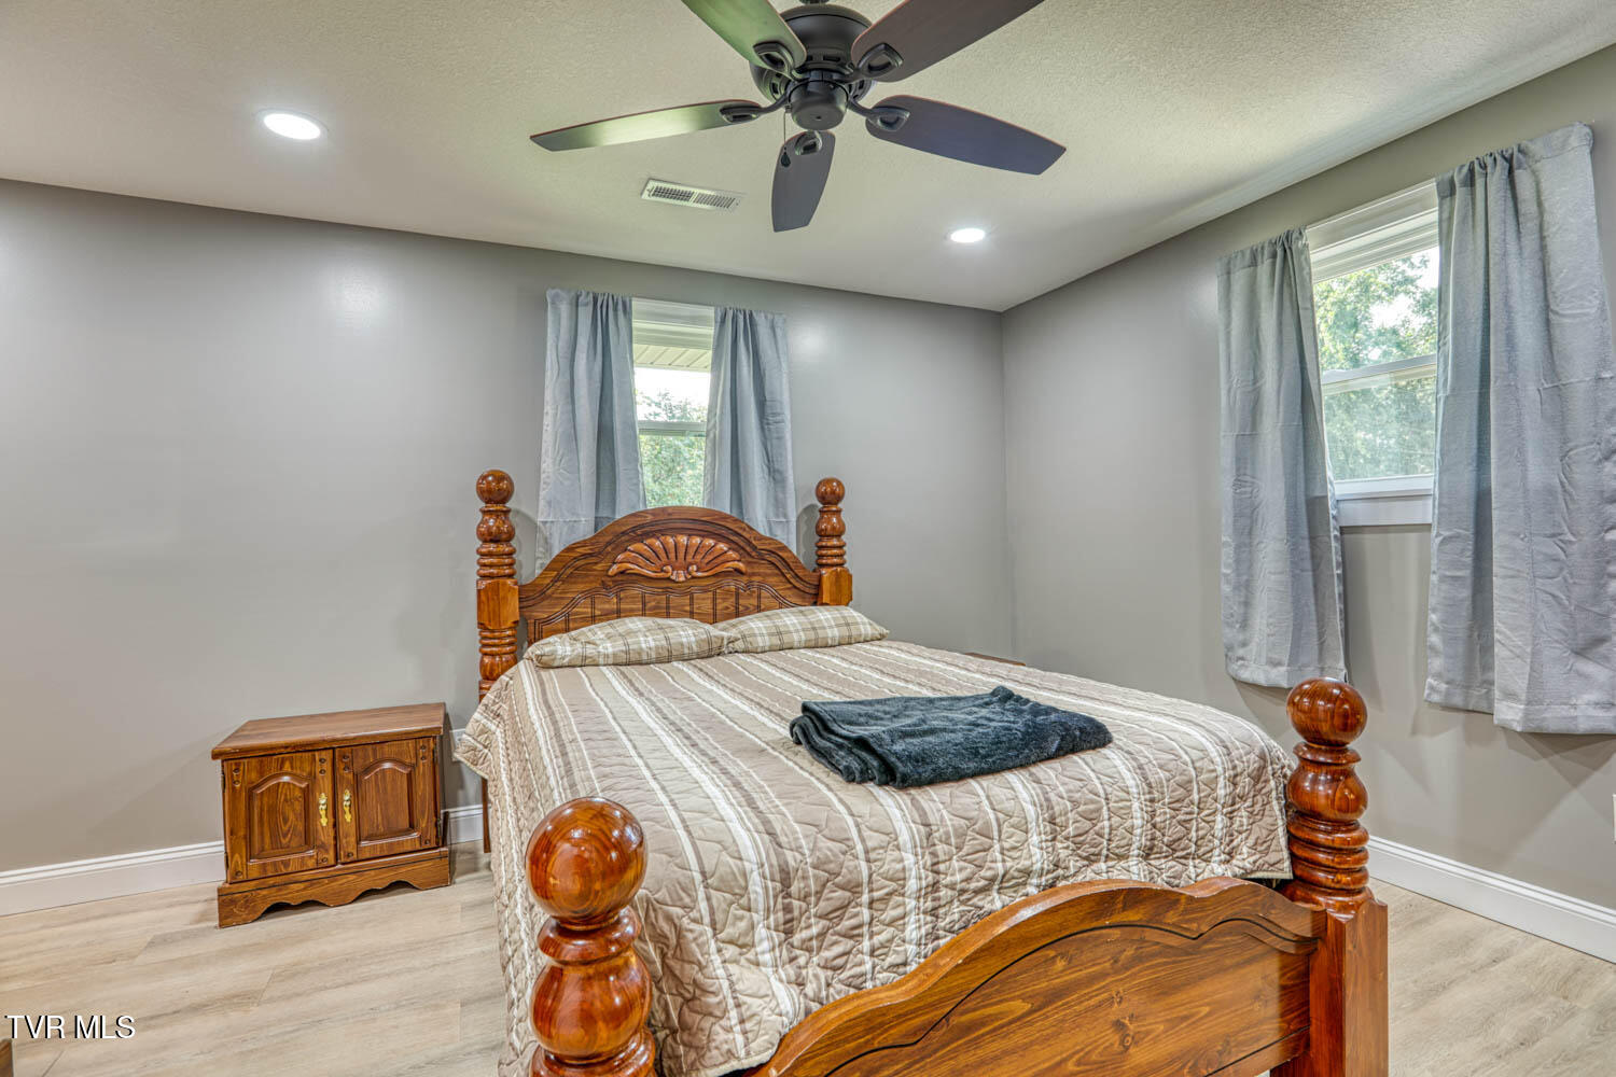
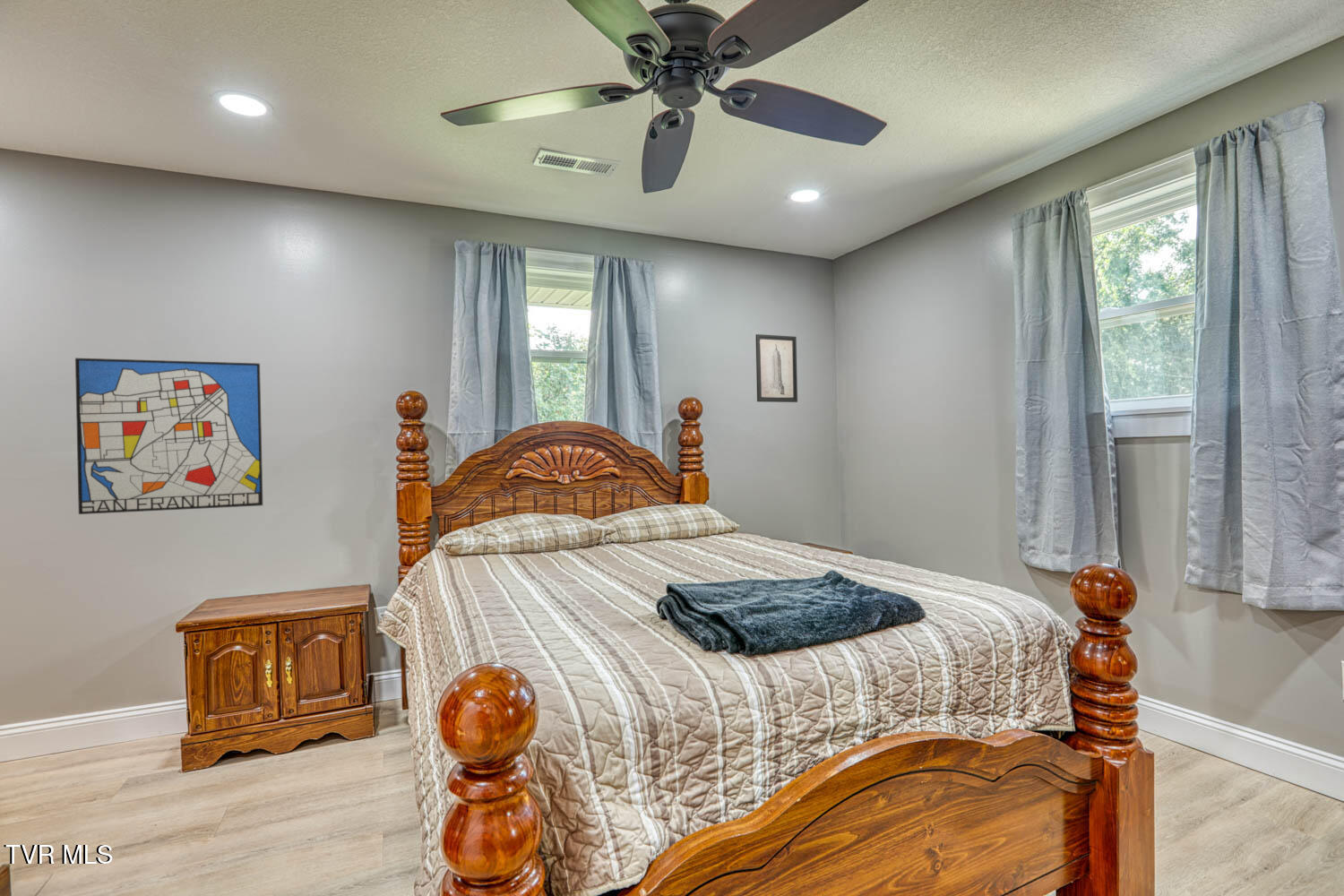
+ wall art (173, 435)
+ wall art (777, 368)
